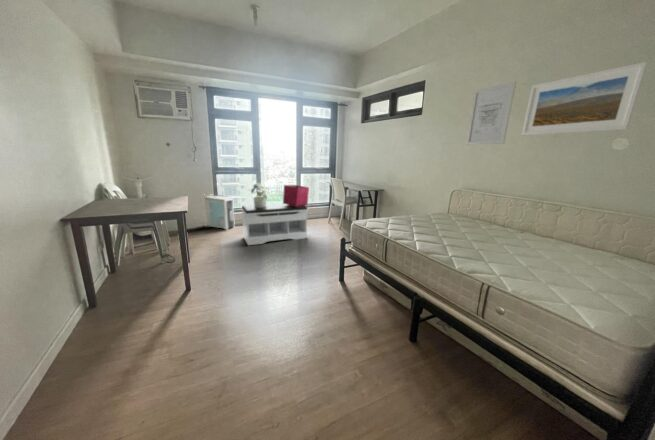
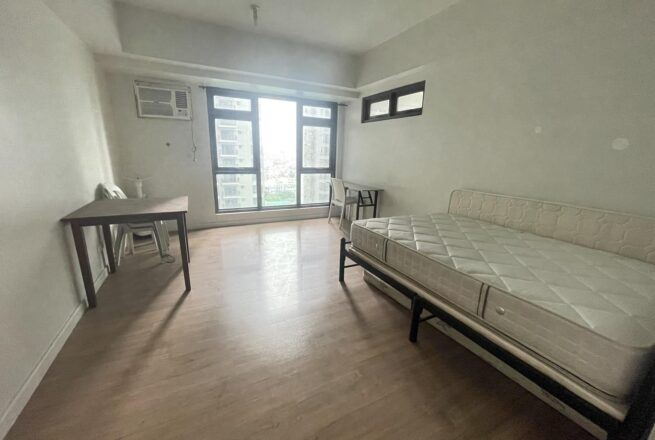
- wall art (488, 116)
- air purifier (218, 211)
- storage bin (295, 196)
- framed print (574, 104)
- potted plant (258, 195)
- bench (275, 222)
